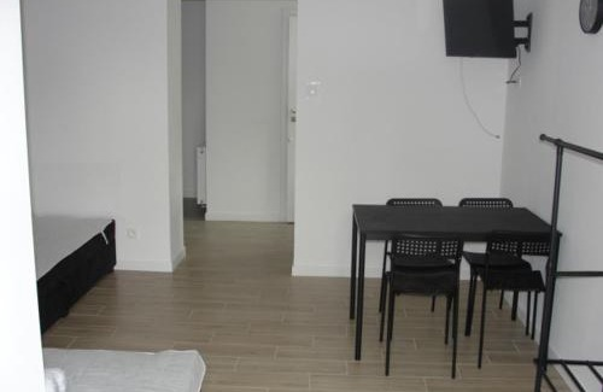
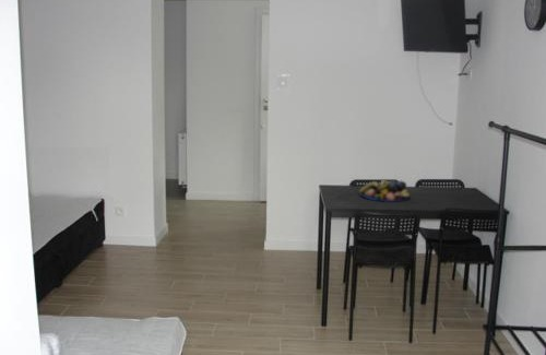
+ fruit bowl (385, 187)
